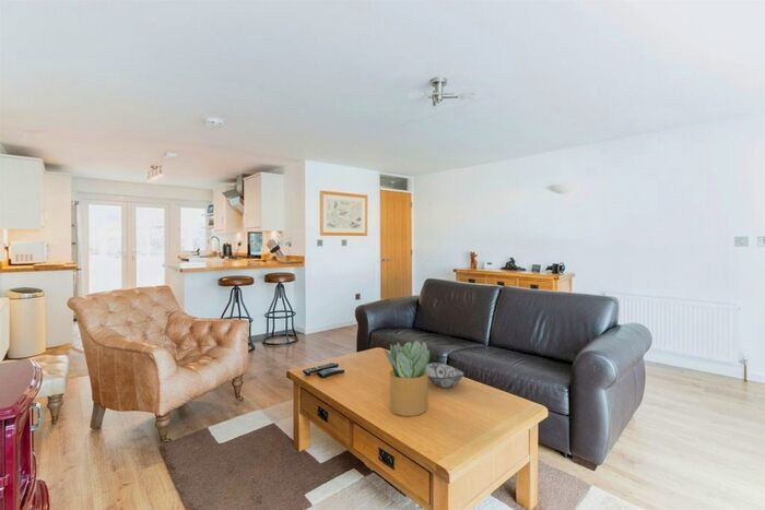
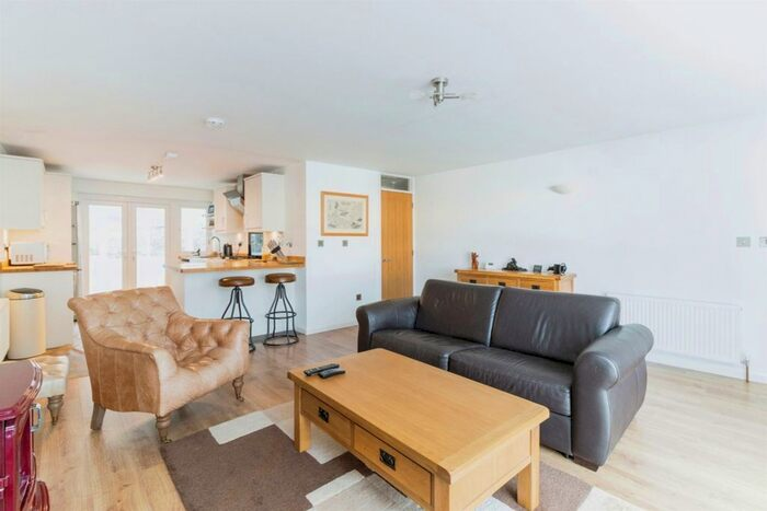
- potted plant (405, 376)
- decorative bowl (443, 377)
